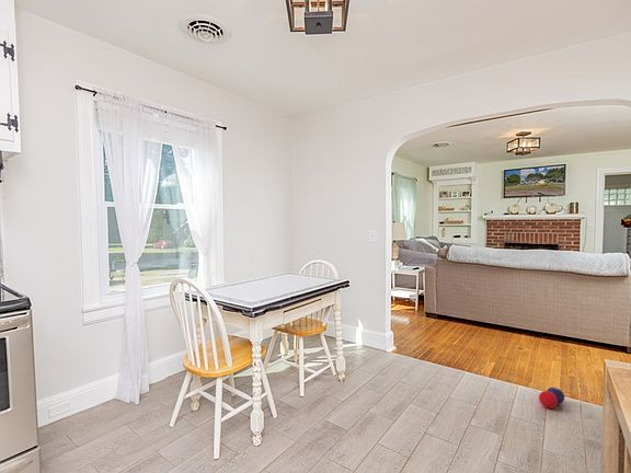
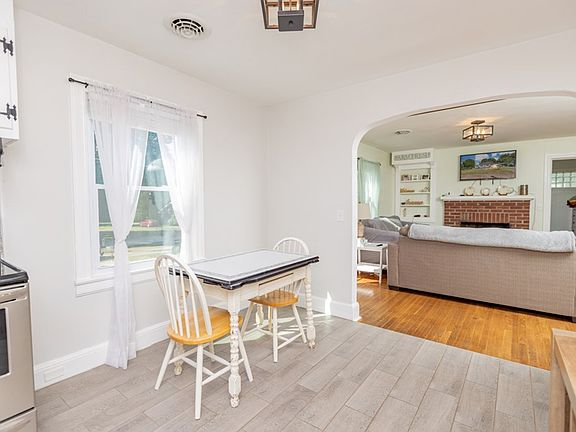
- ball (551, 397)
